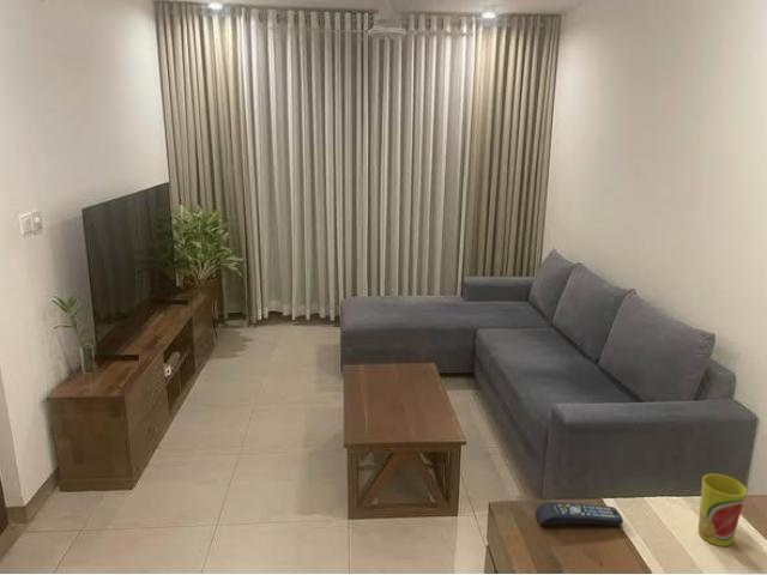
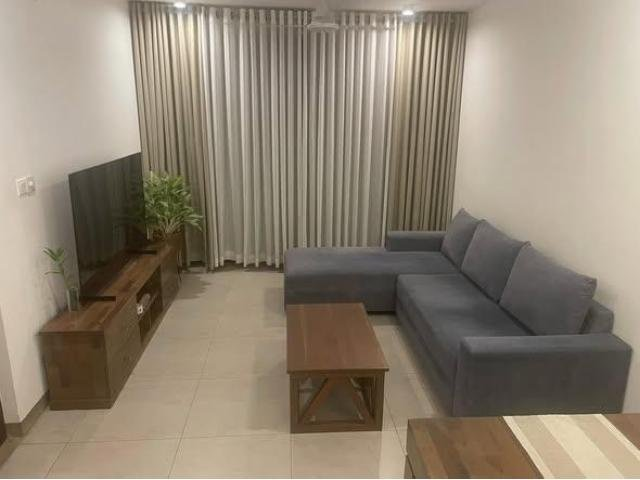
- remote control (578, 514)
- cup (719, 510)
